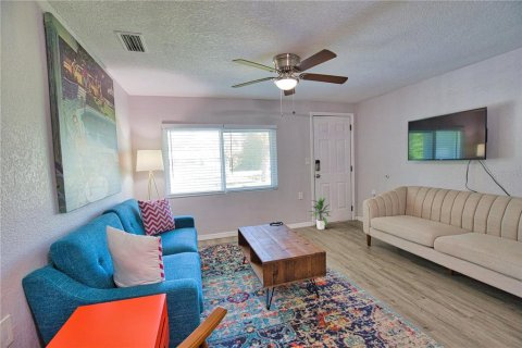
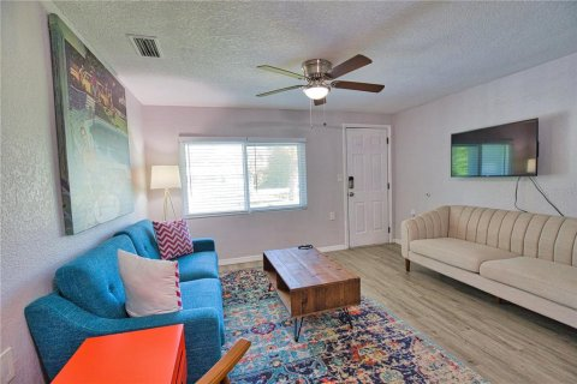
- indoor plant (320, 212)
